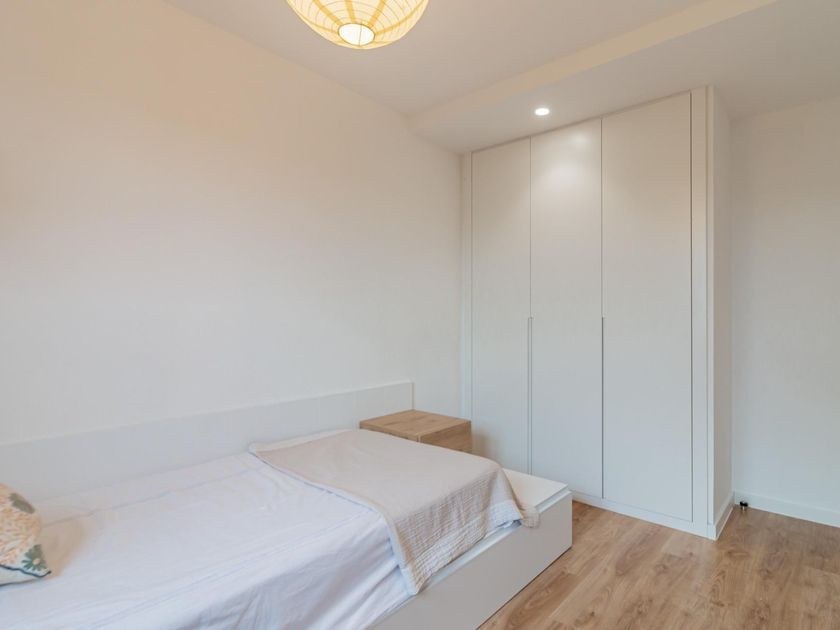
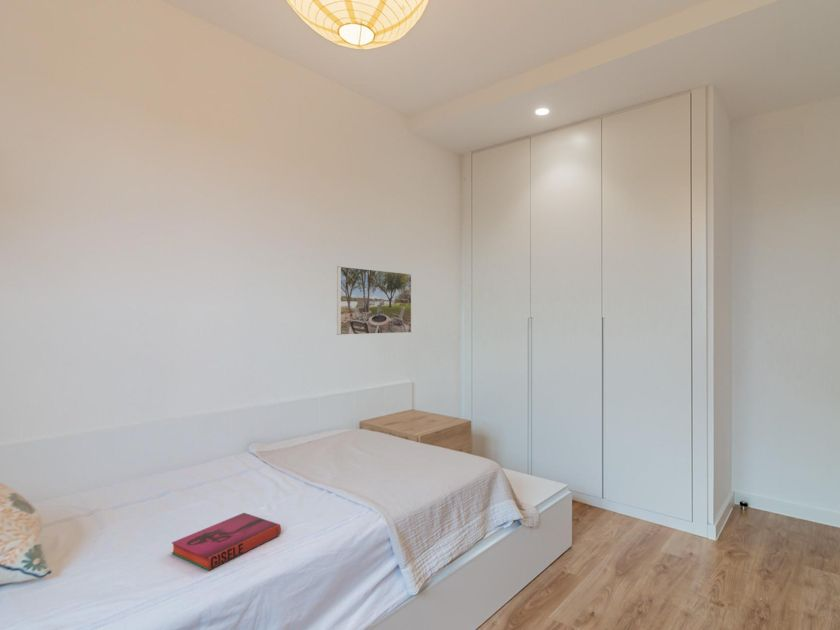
+ hardback book (228, 538)
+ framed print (376, 302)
